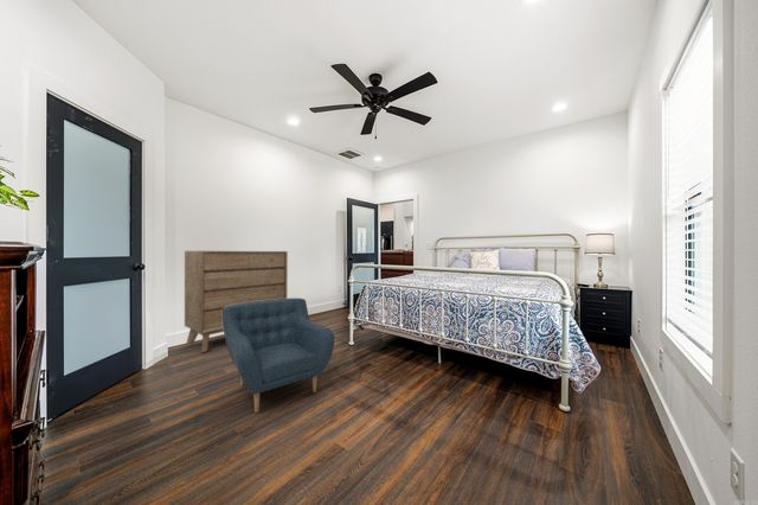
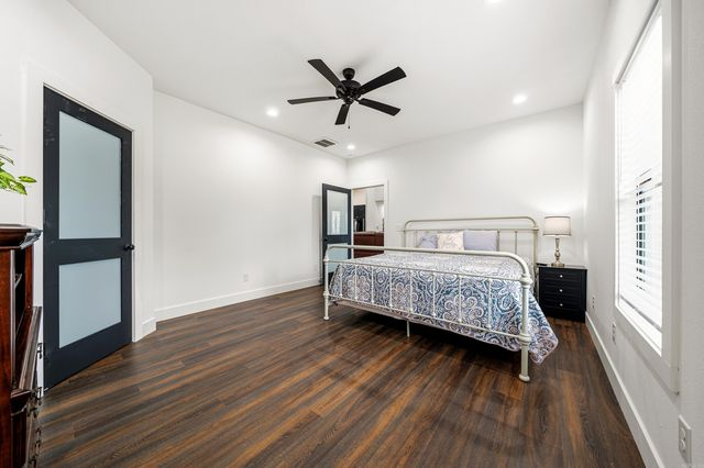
- armchair (277, 347)
- dresser (239, 293)
